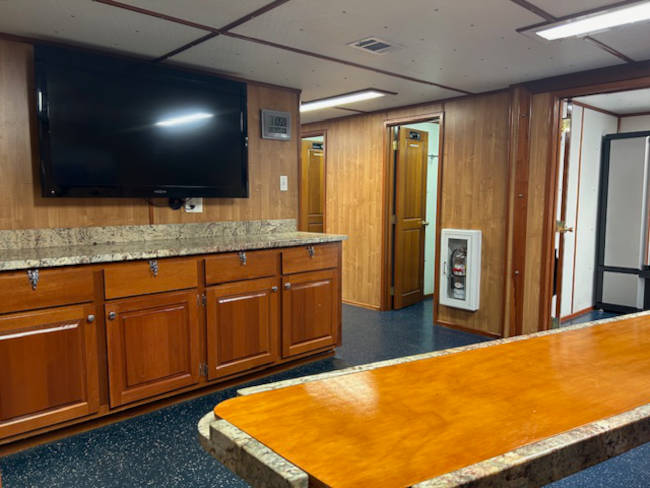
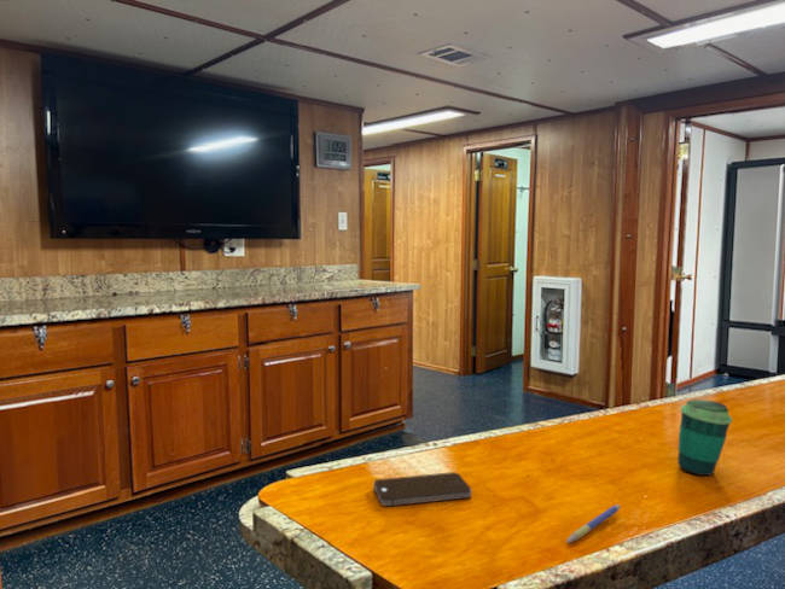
+ pen (593, 523)
+ cup (704, 437)
+ smartphone (421, 488)
